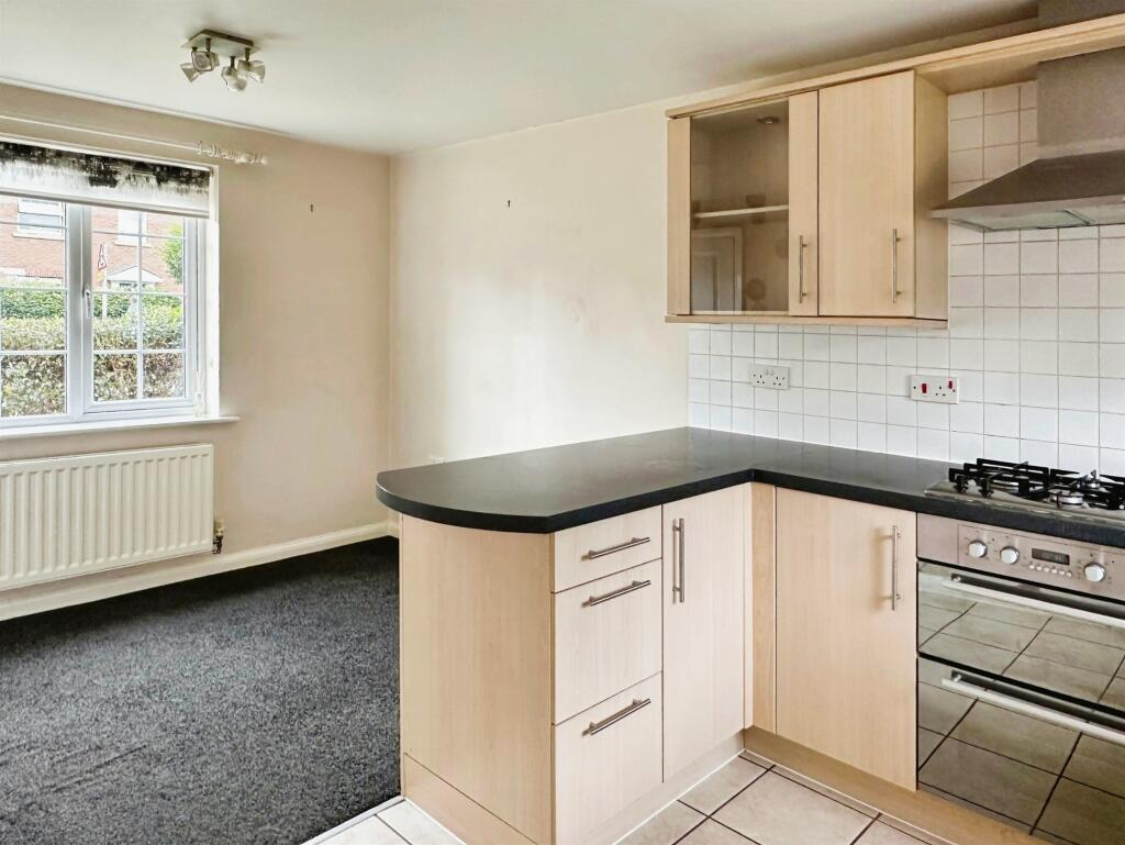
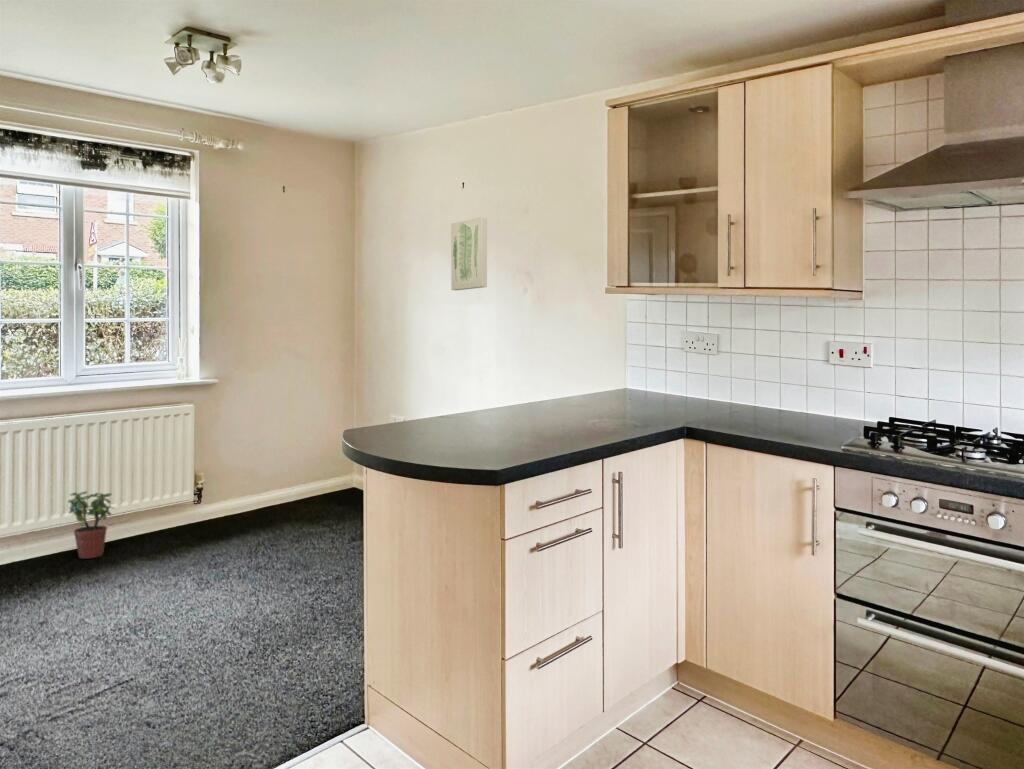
+ wall art (468, 254)
+ potted plant (86, 522)
